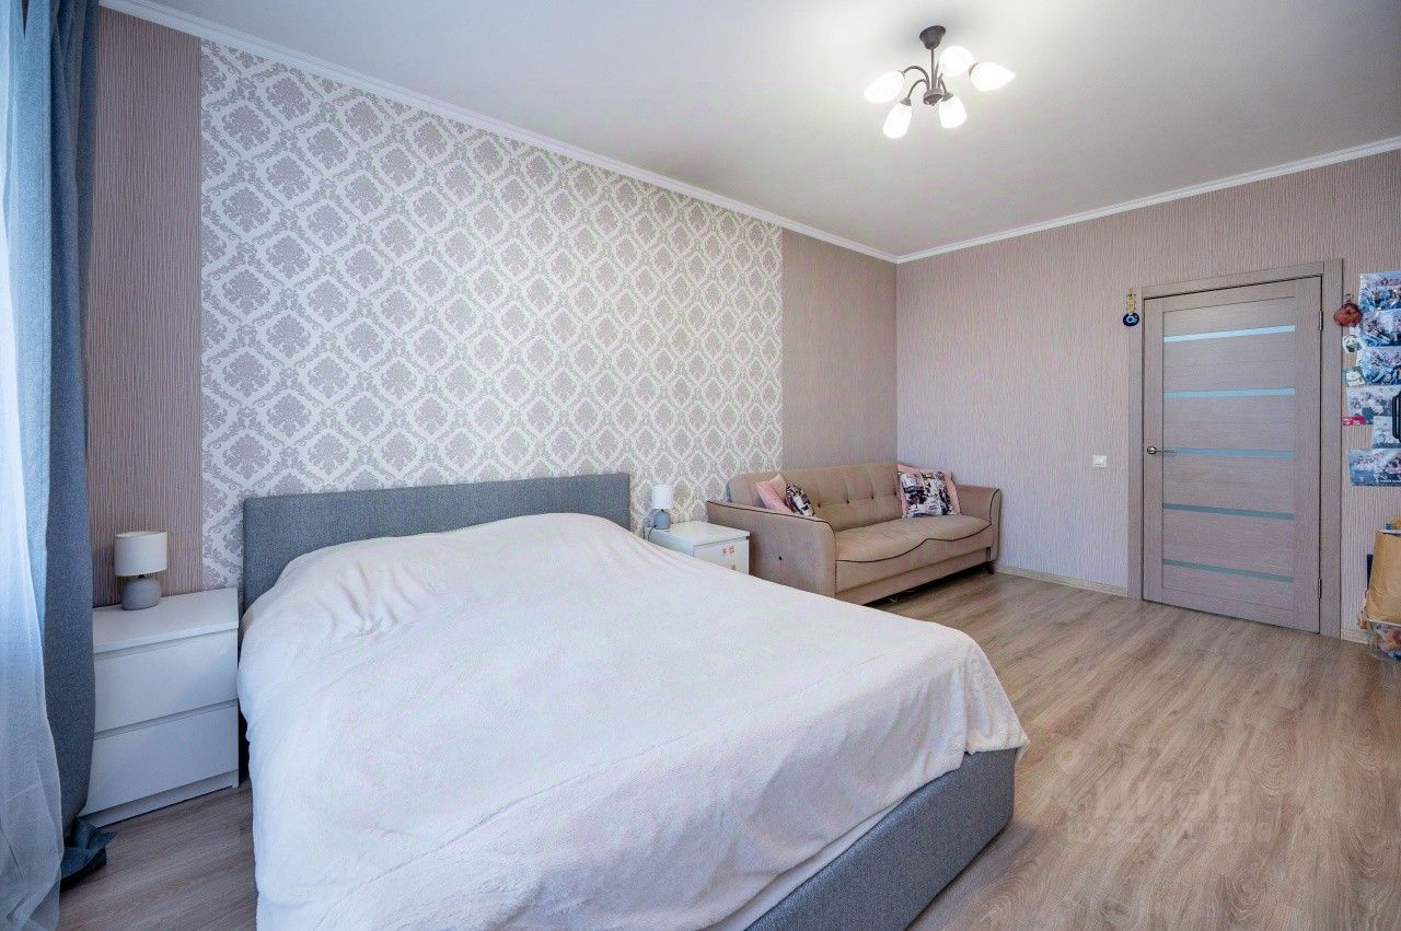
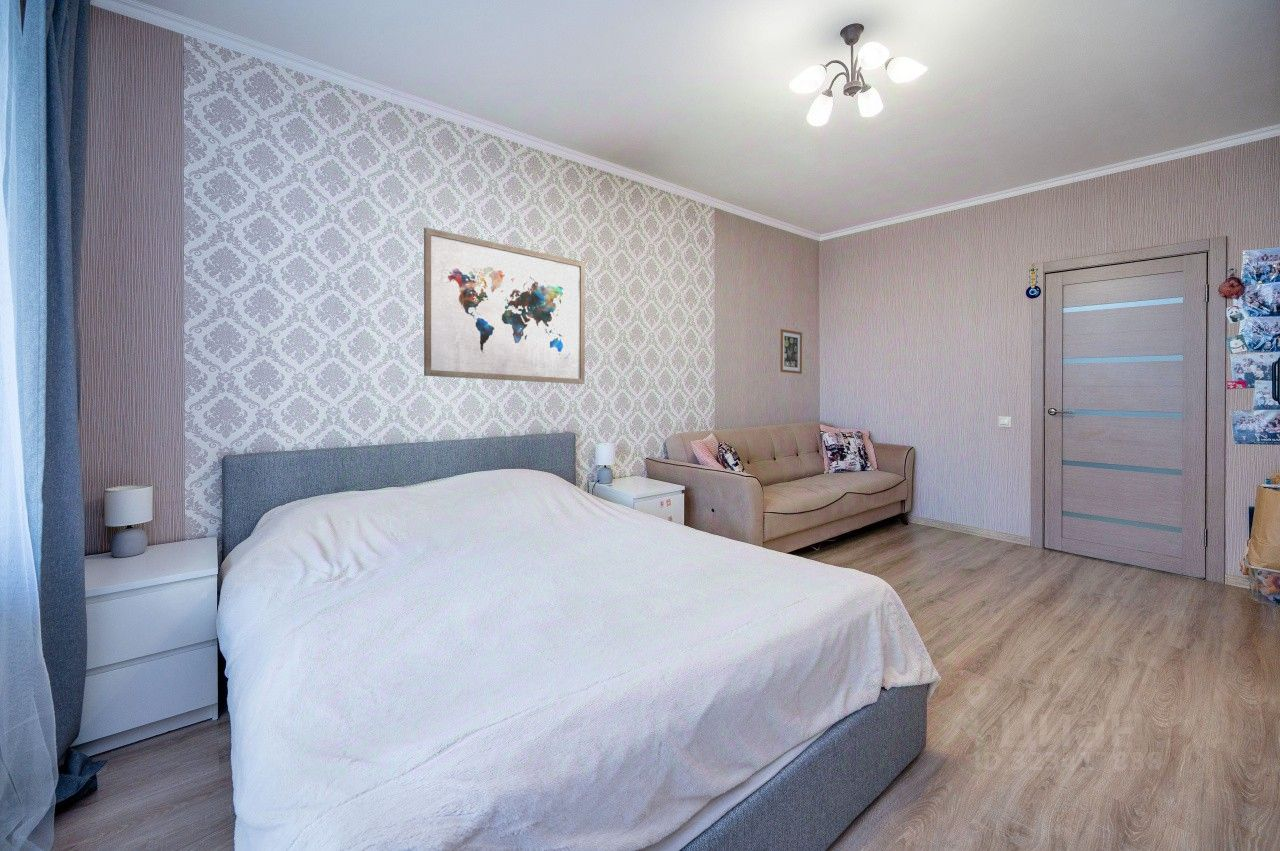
+ wall art (791, 351)
+ wall art (512, 313)
